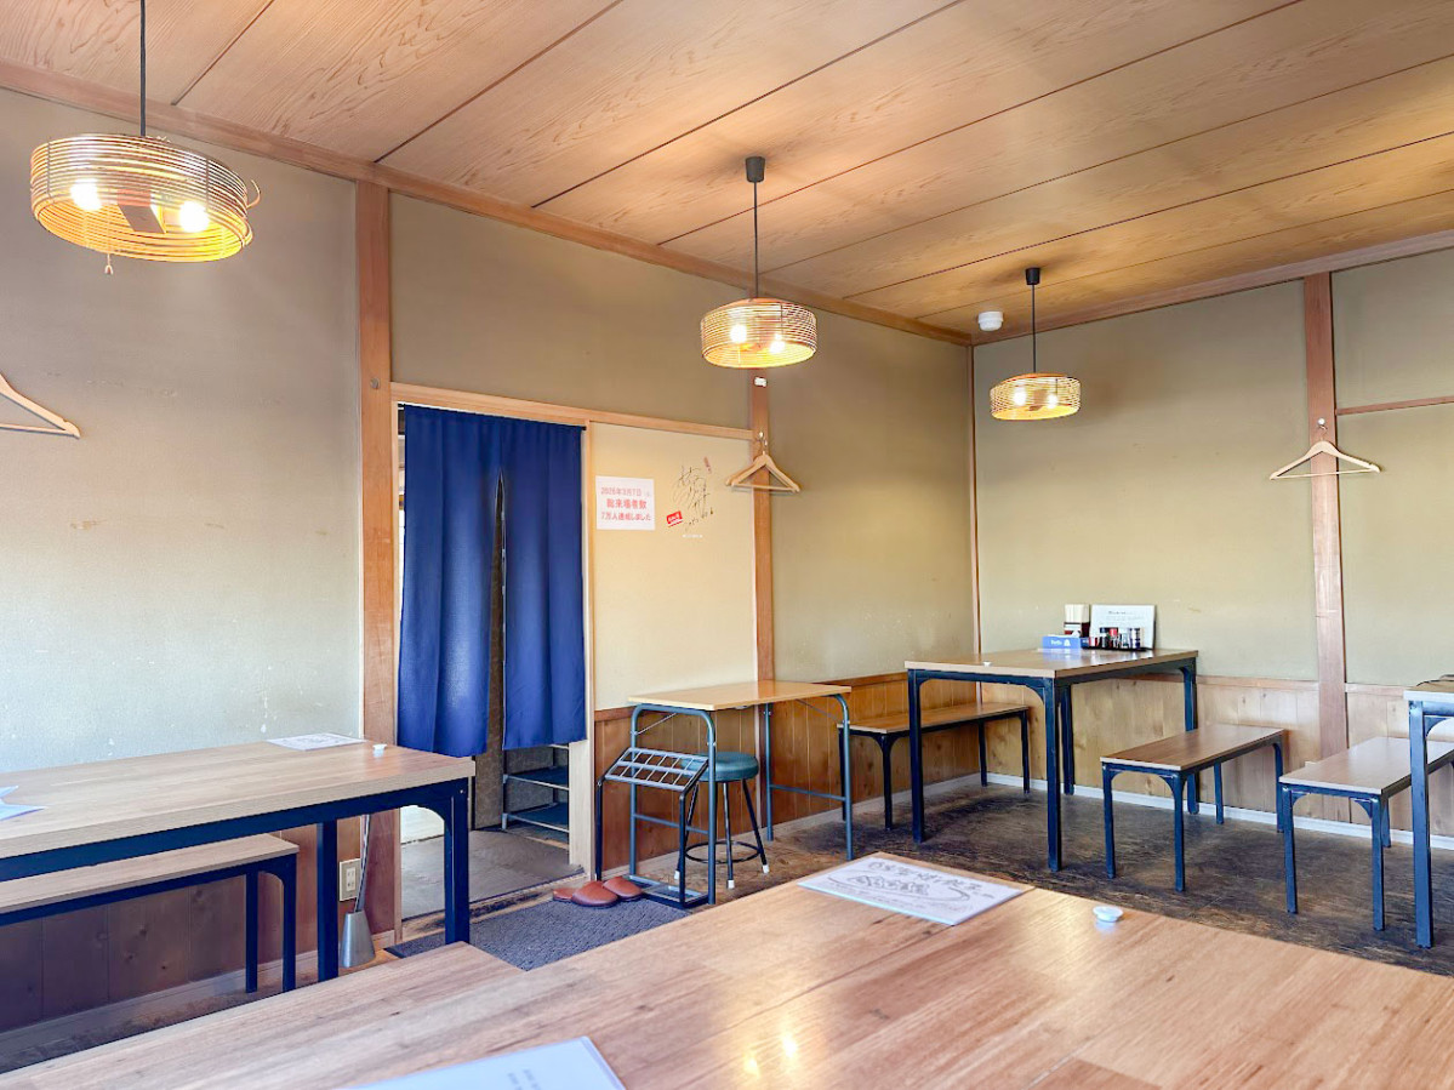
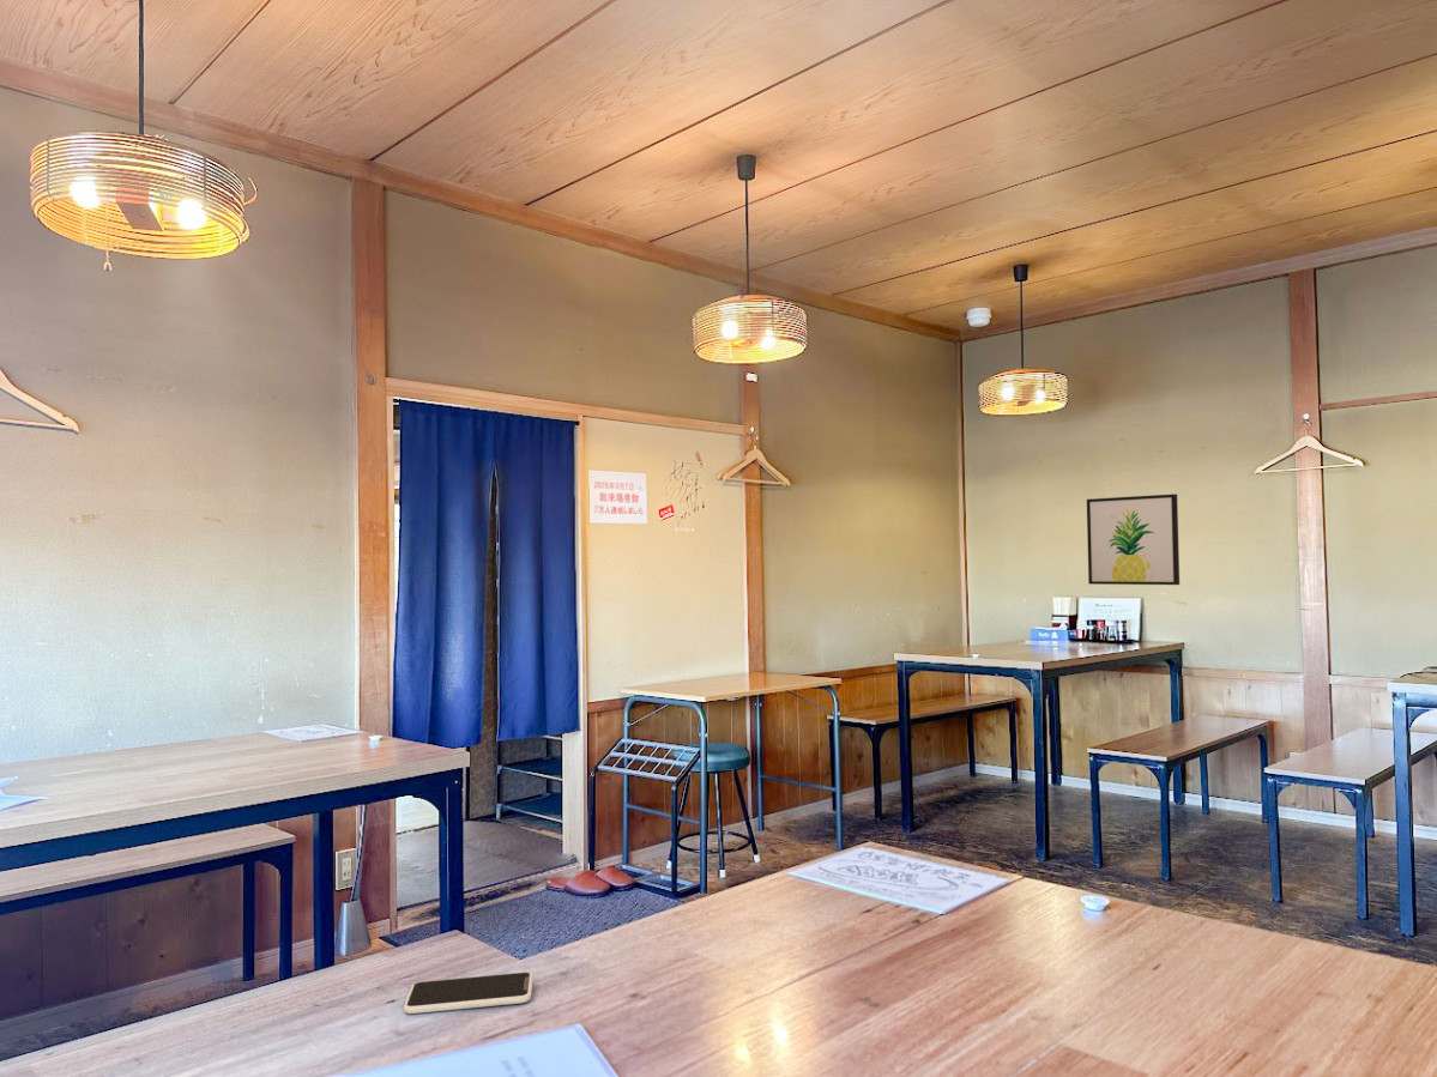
+ wall art (1131, 540)
+ smartphone (470, 992)
